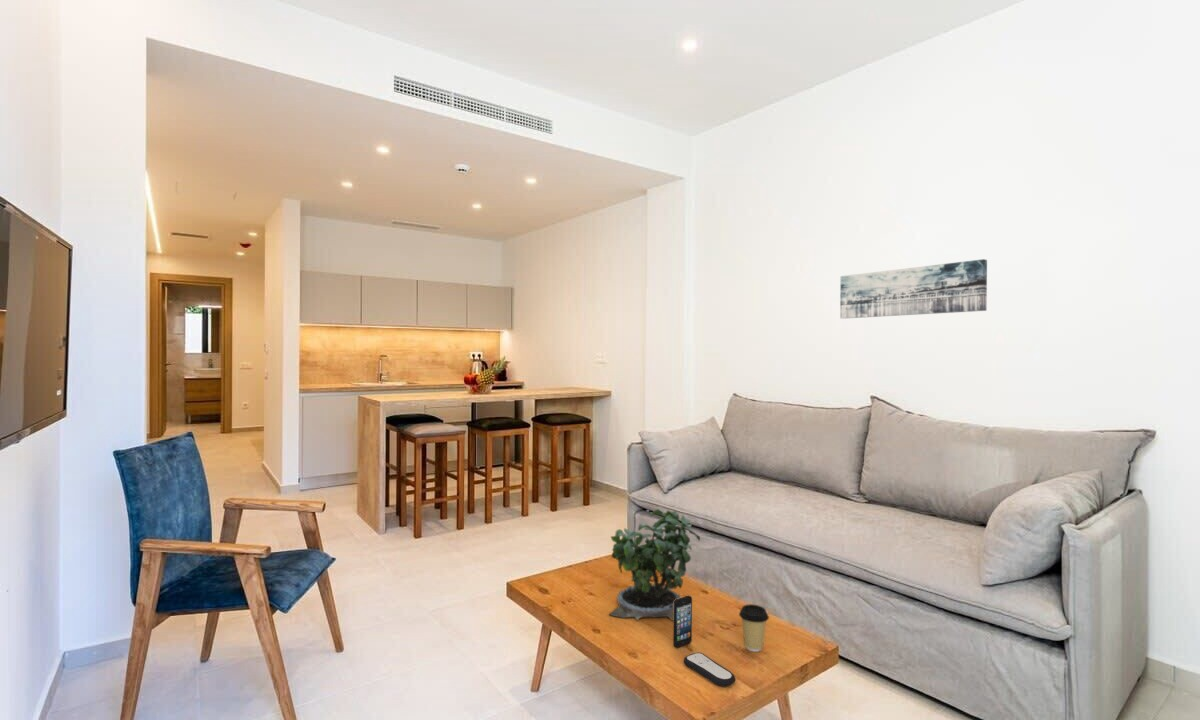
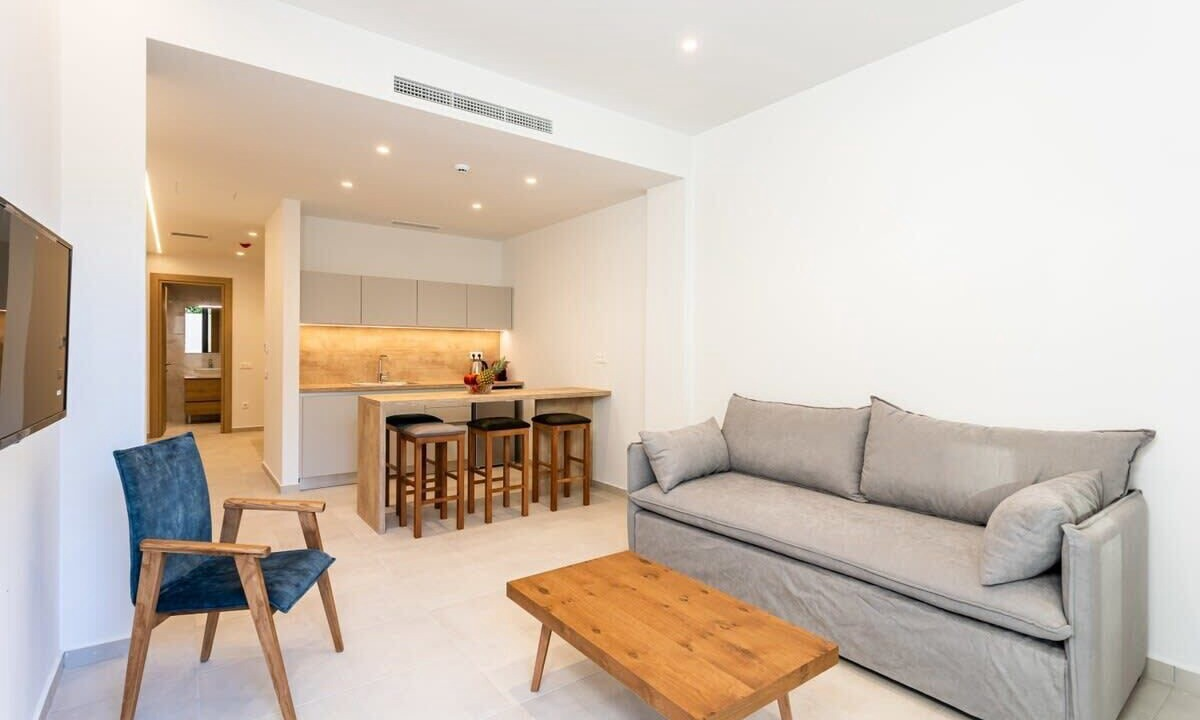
- wall art (906, 291)
- coffee cup (753, 628)
- remote control (709, 668)
- smartphone (682, 621)
- potted plant (653, 556)
